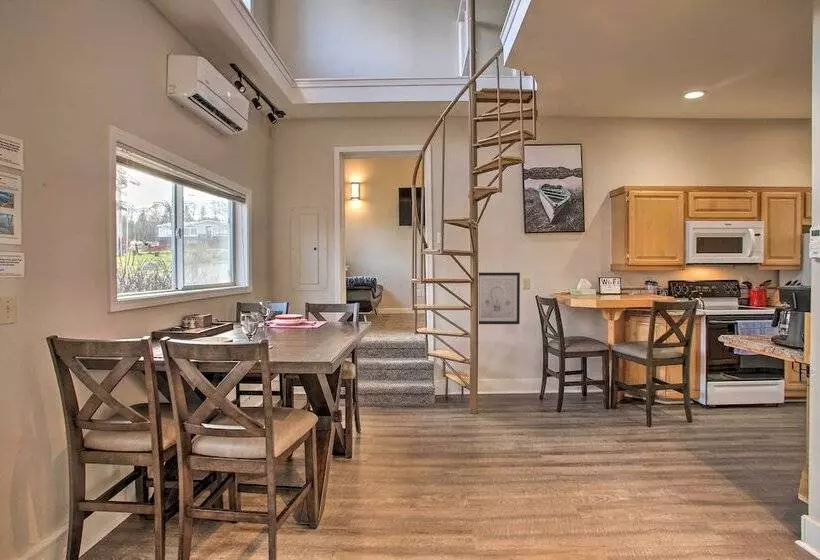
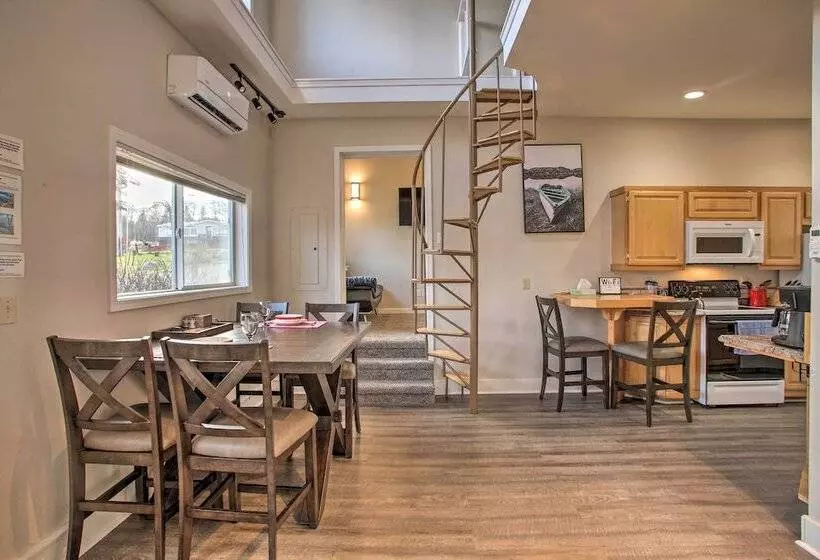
- wall art (497, 298)
